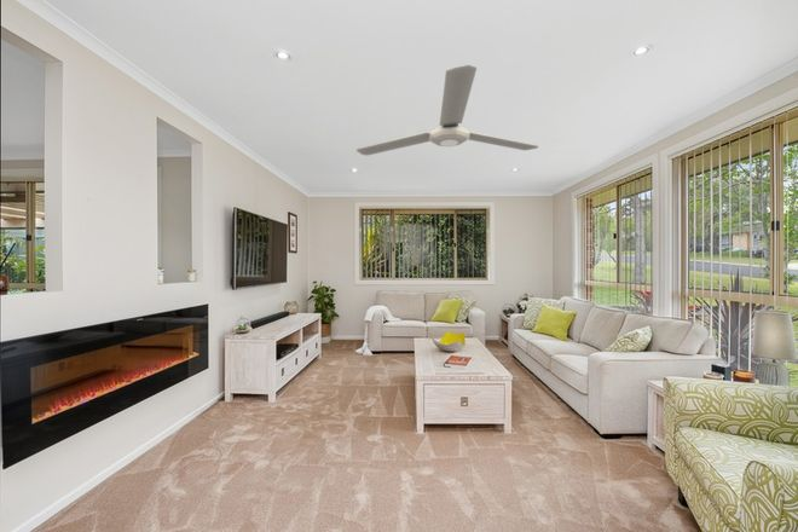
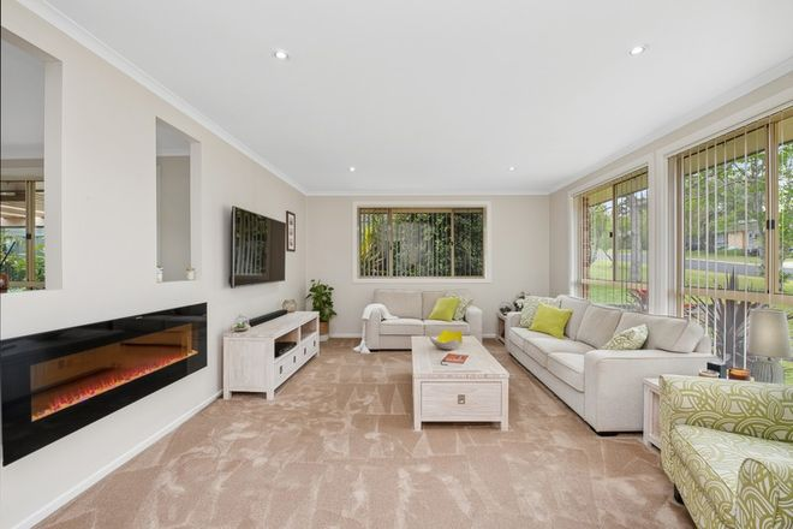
- ceiling fan (445, 115)
